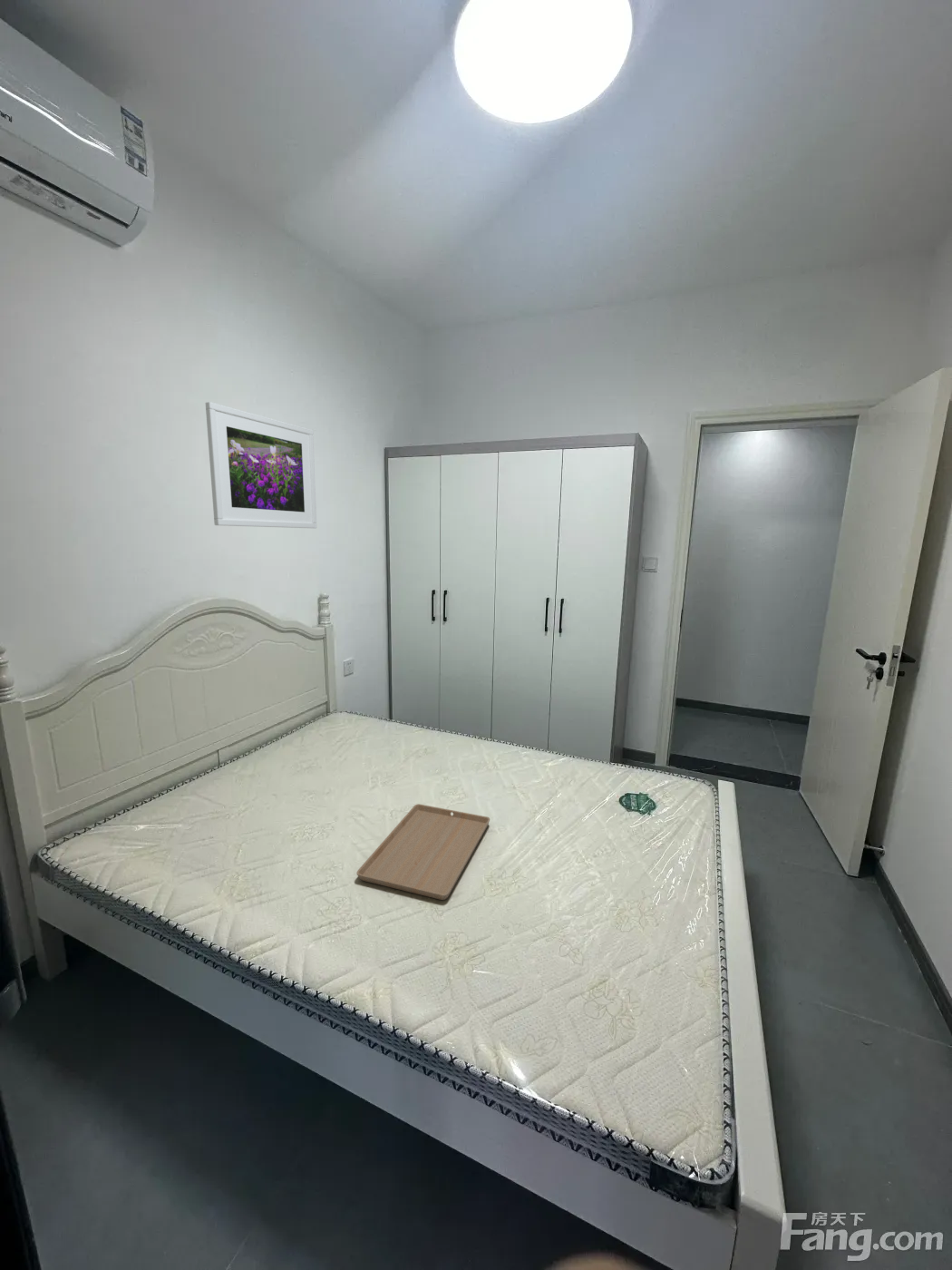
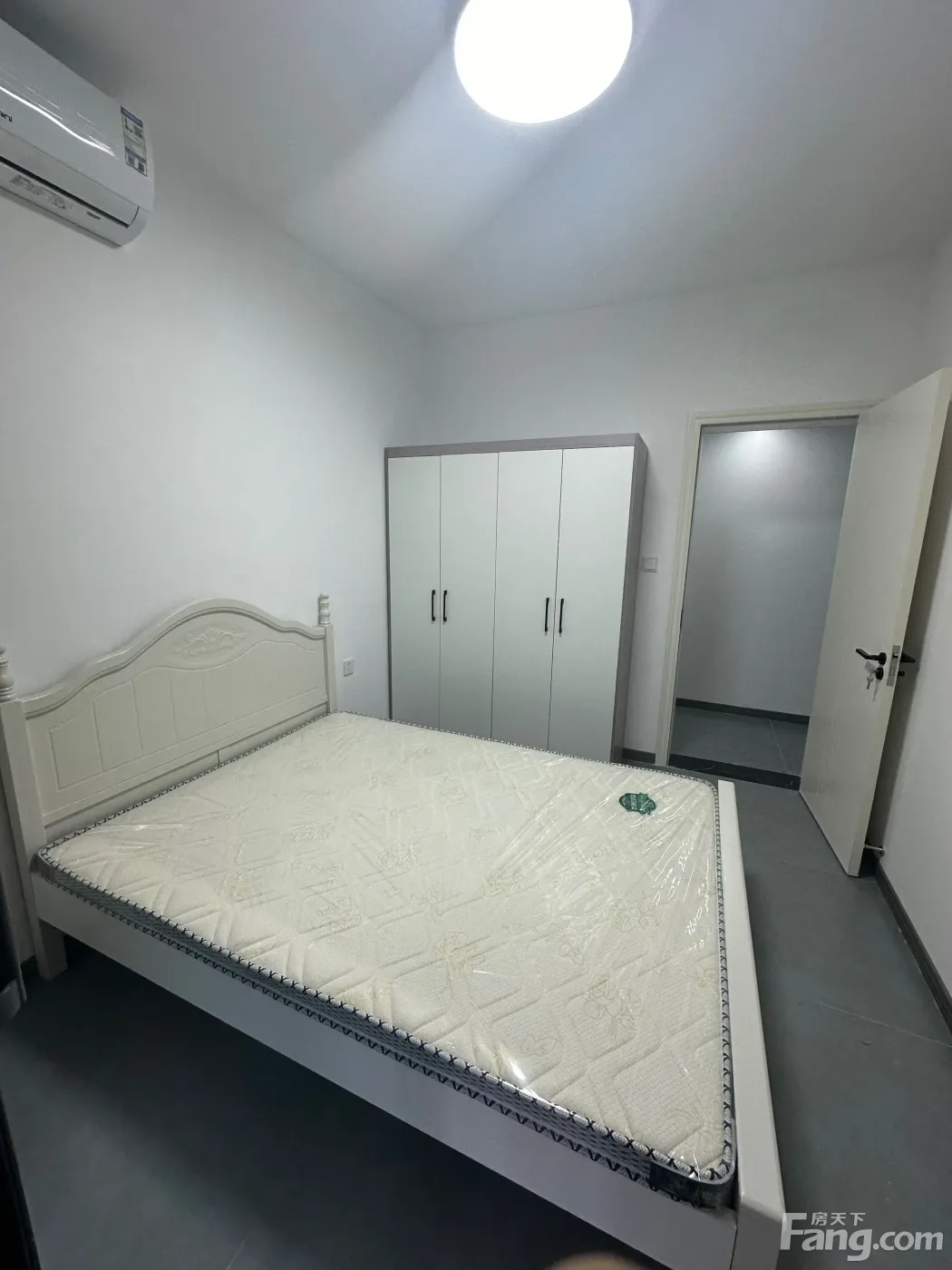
- tray (429, 846)
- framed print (267, 473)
